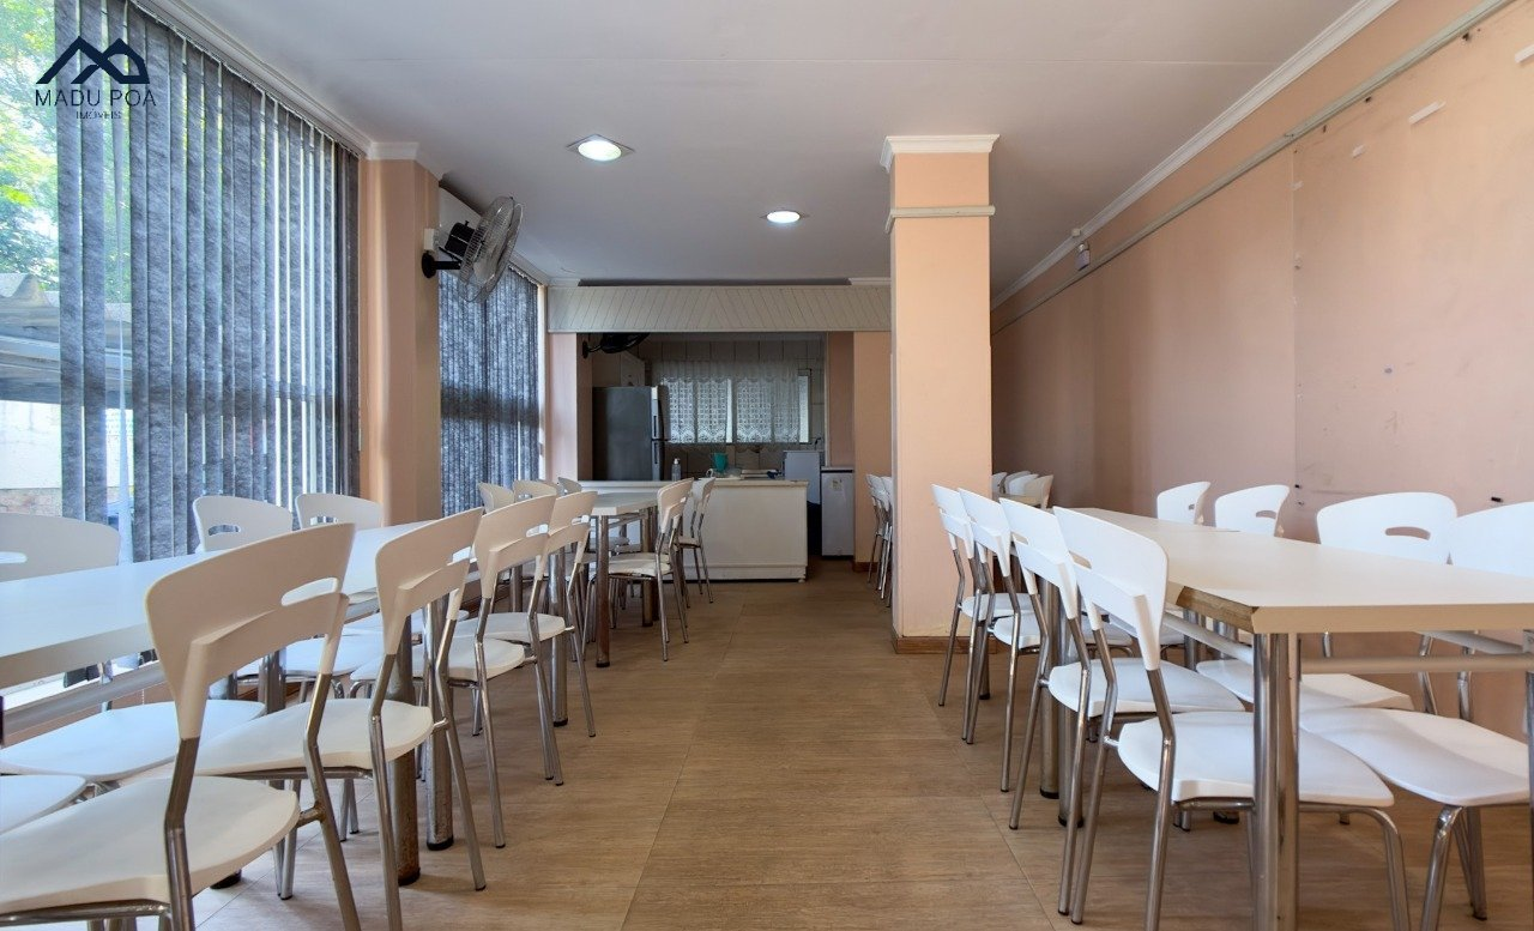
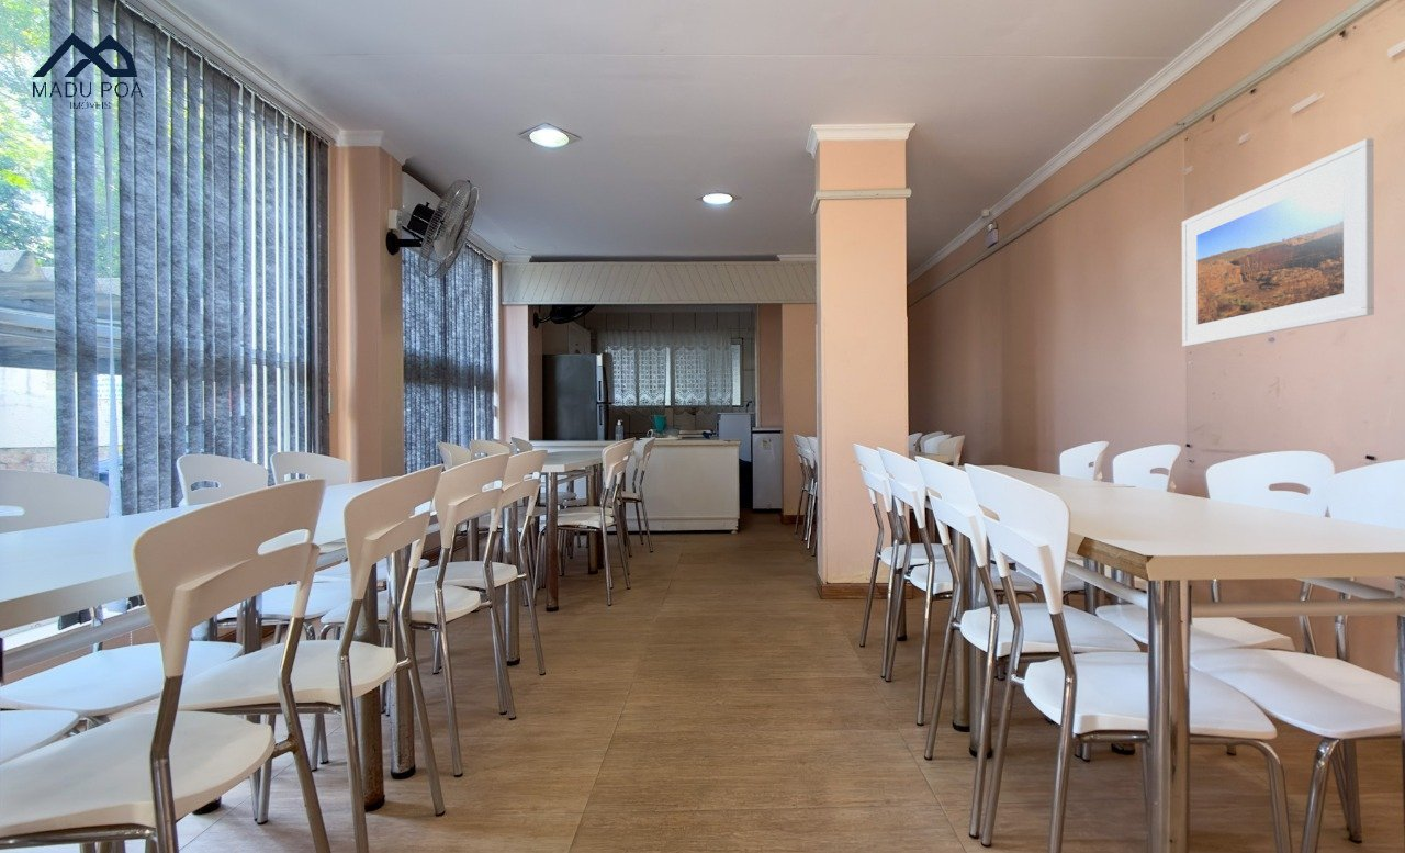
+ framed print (1261, 260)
